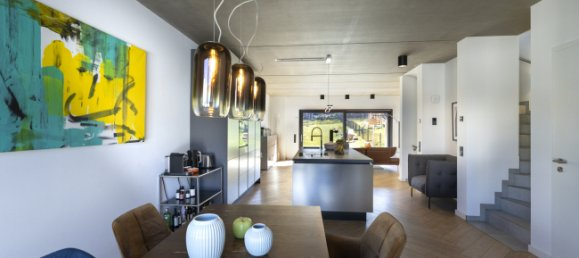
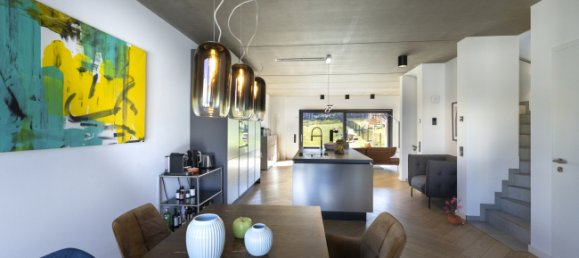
+ potted plant (456, 211)
